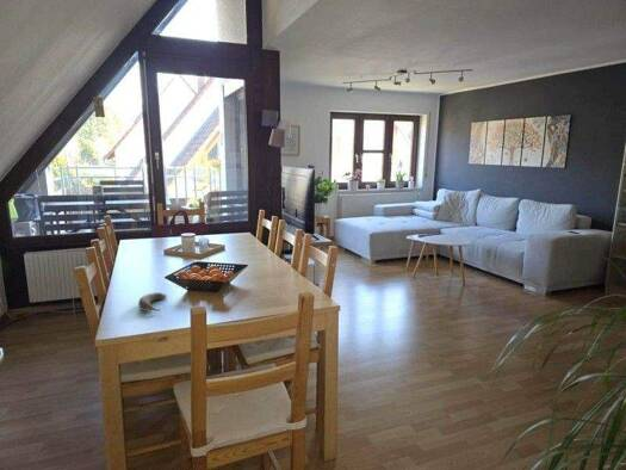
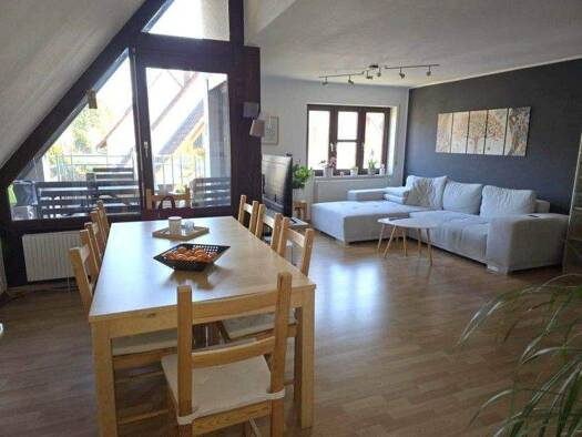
- banana (151, 301)
